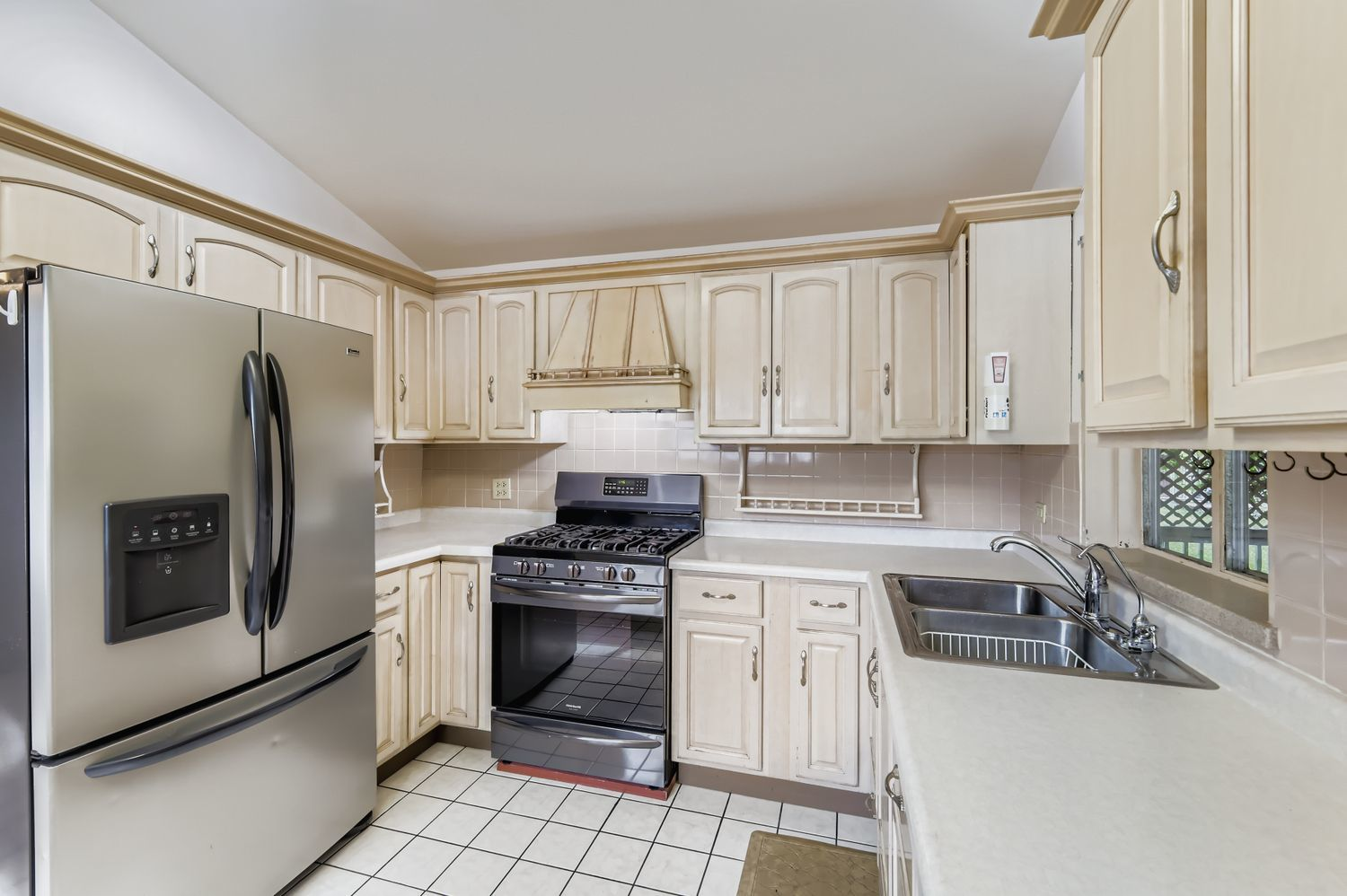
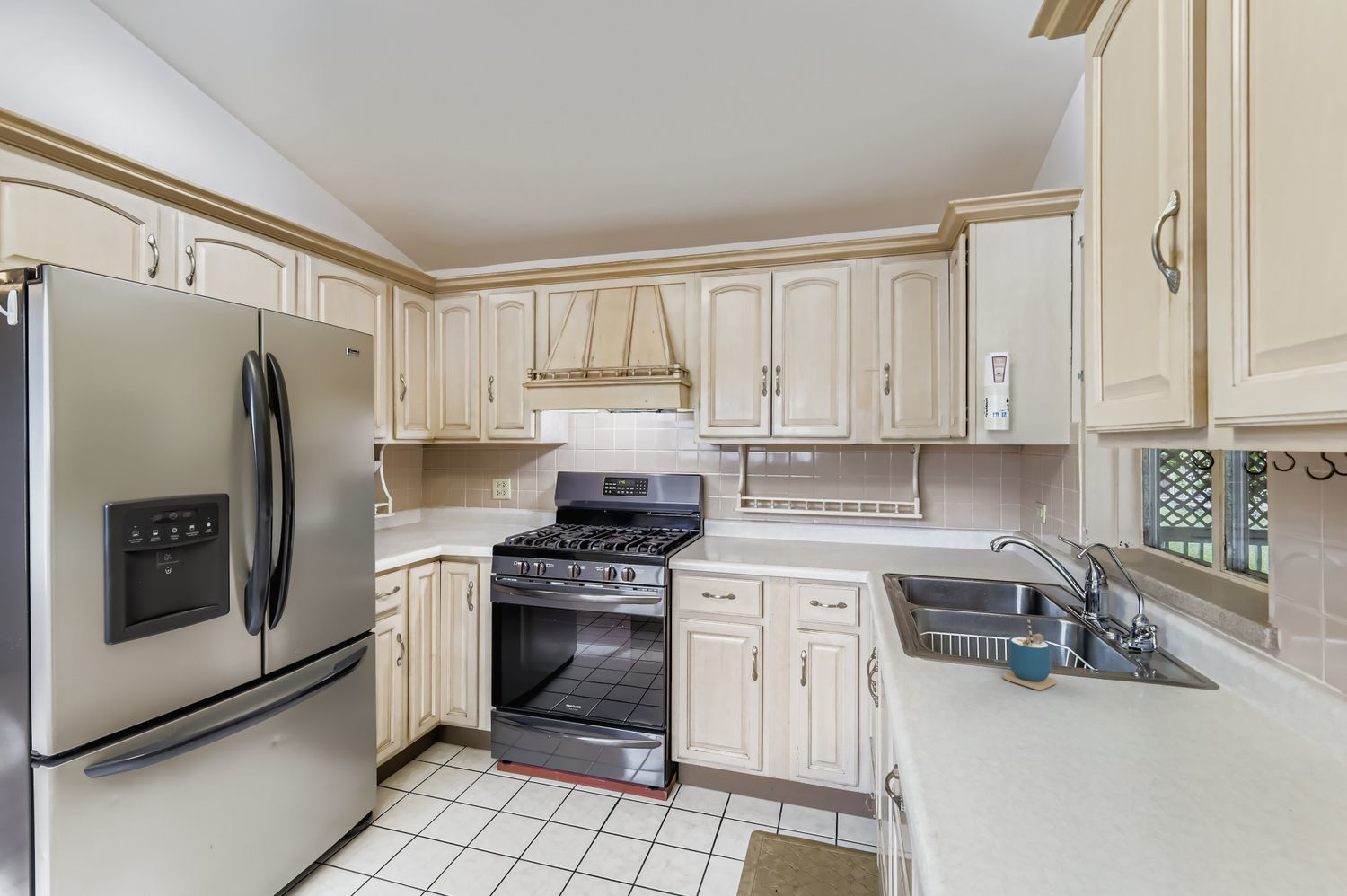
+ cup (1029, 647)
